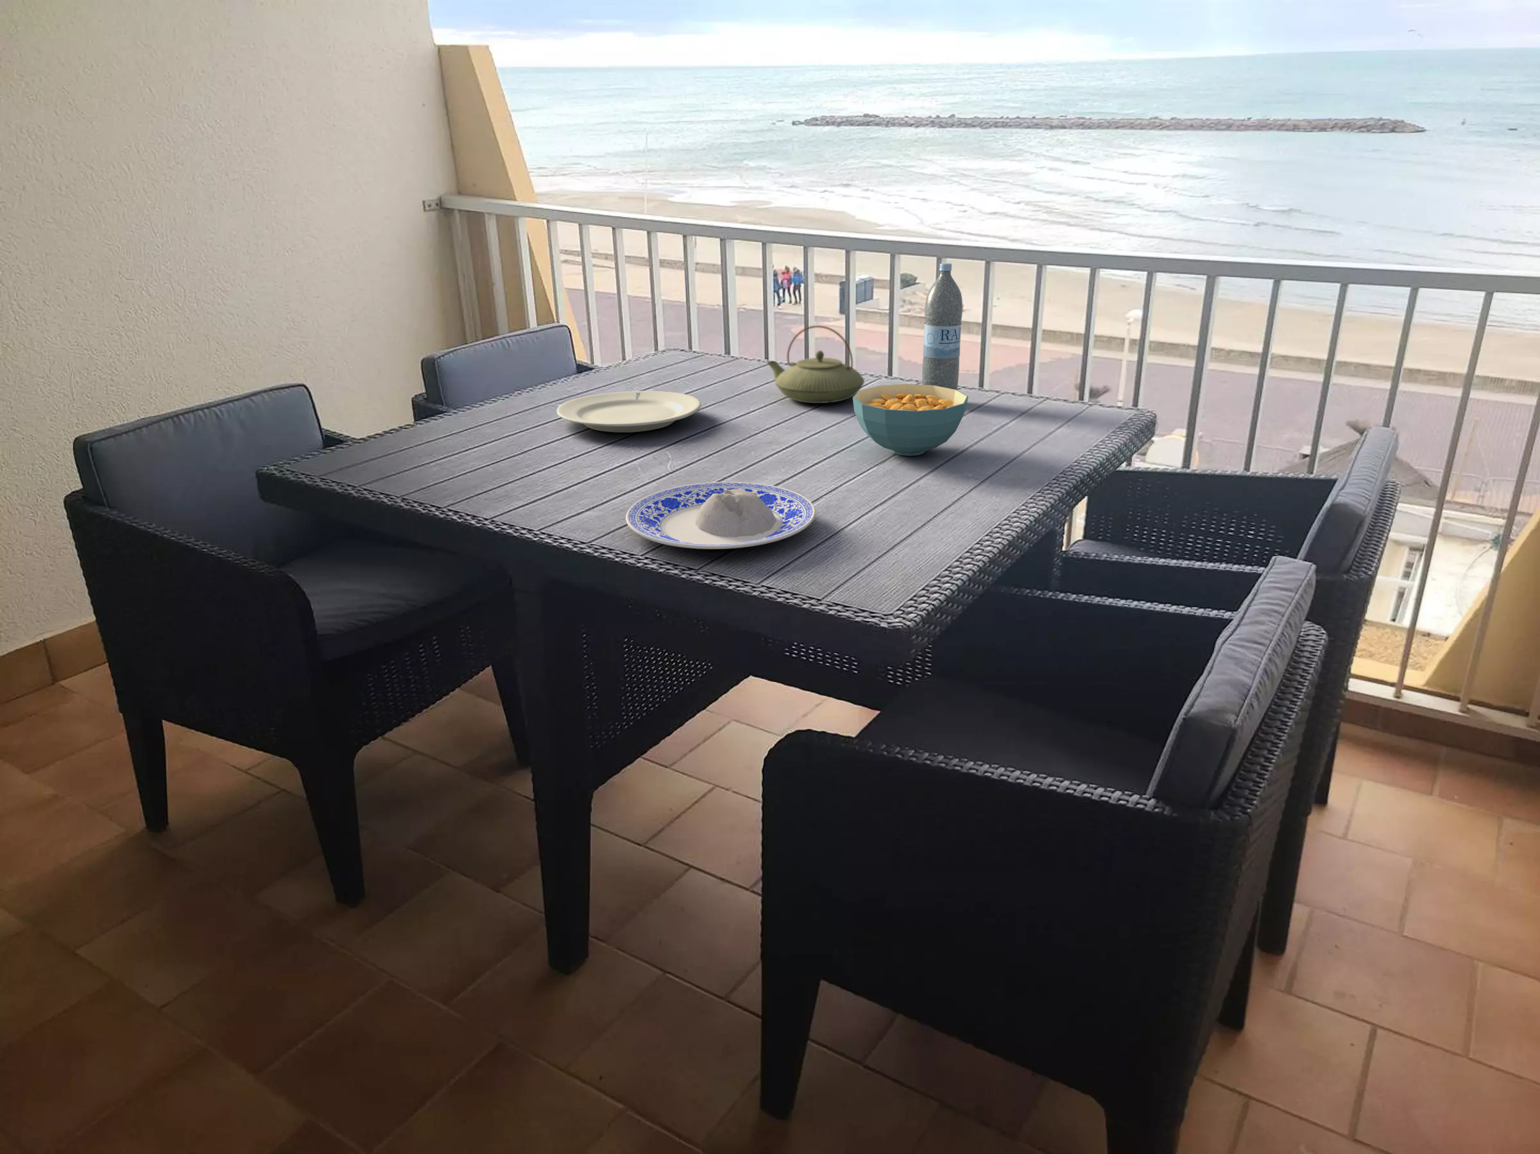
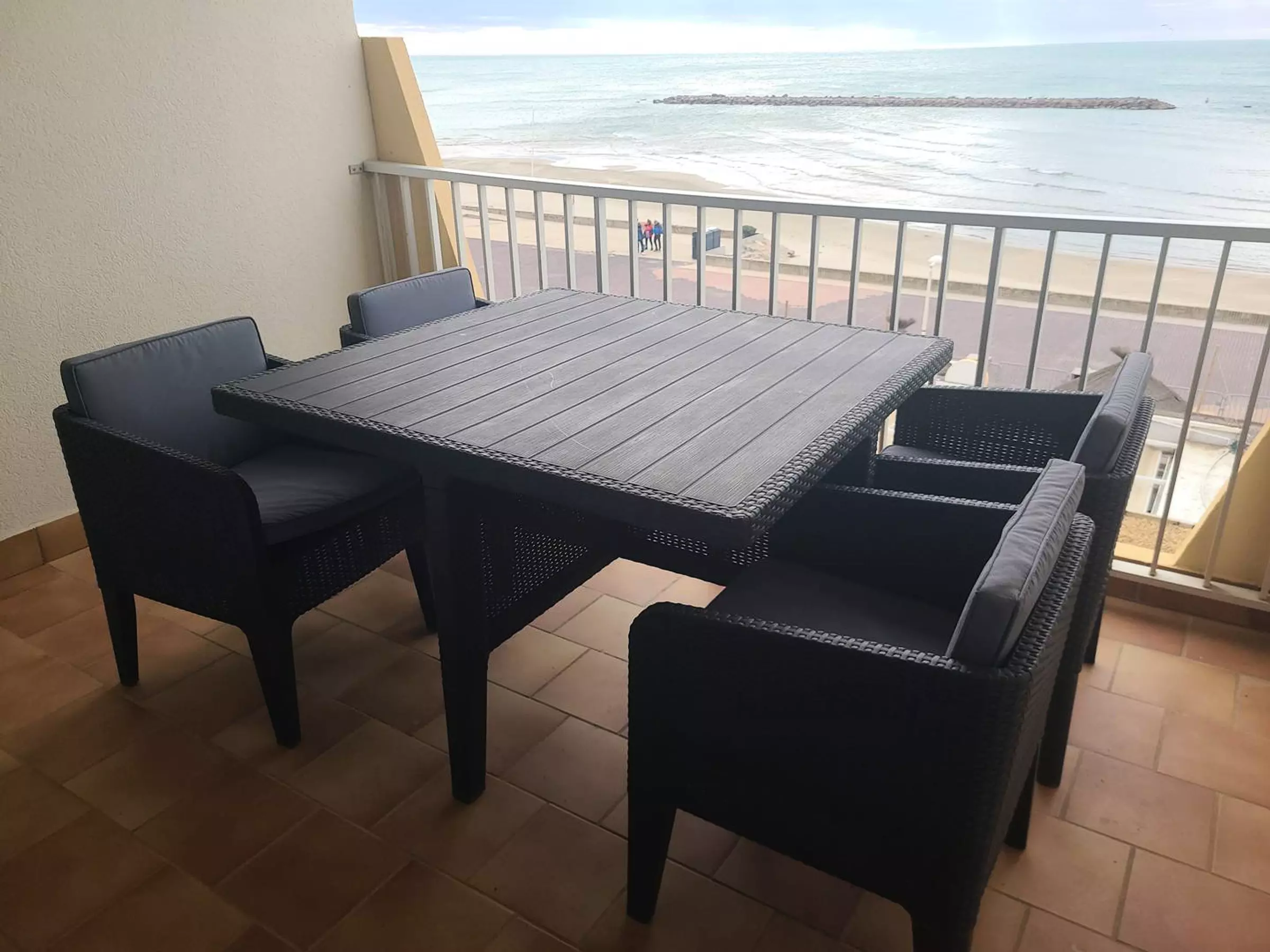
- water bottle (942, 335)
- cereal bowl (909, 424)
- chinaware (629, 412)
- plate (720, 512)
- teapot (814, 361)
